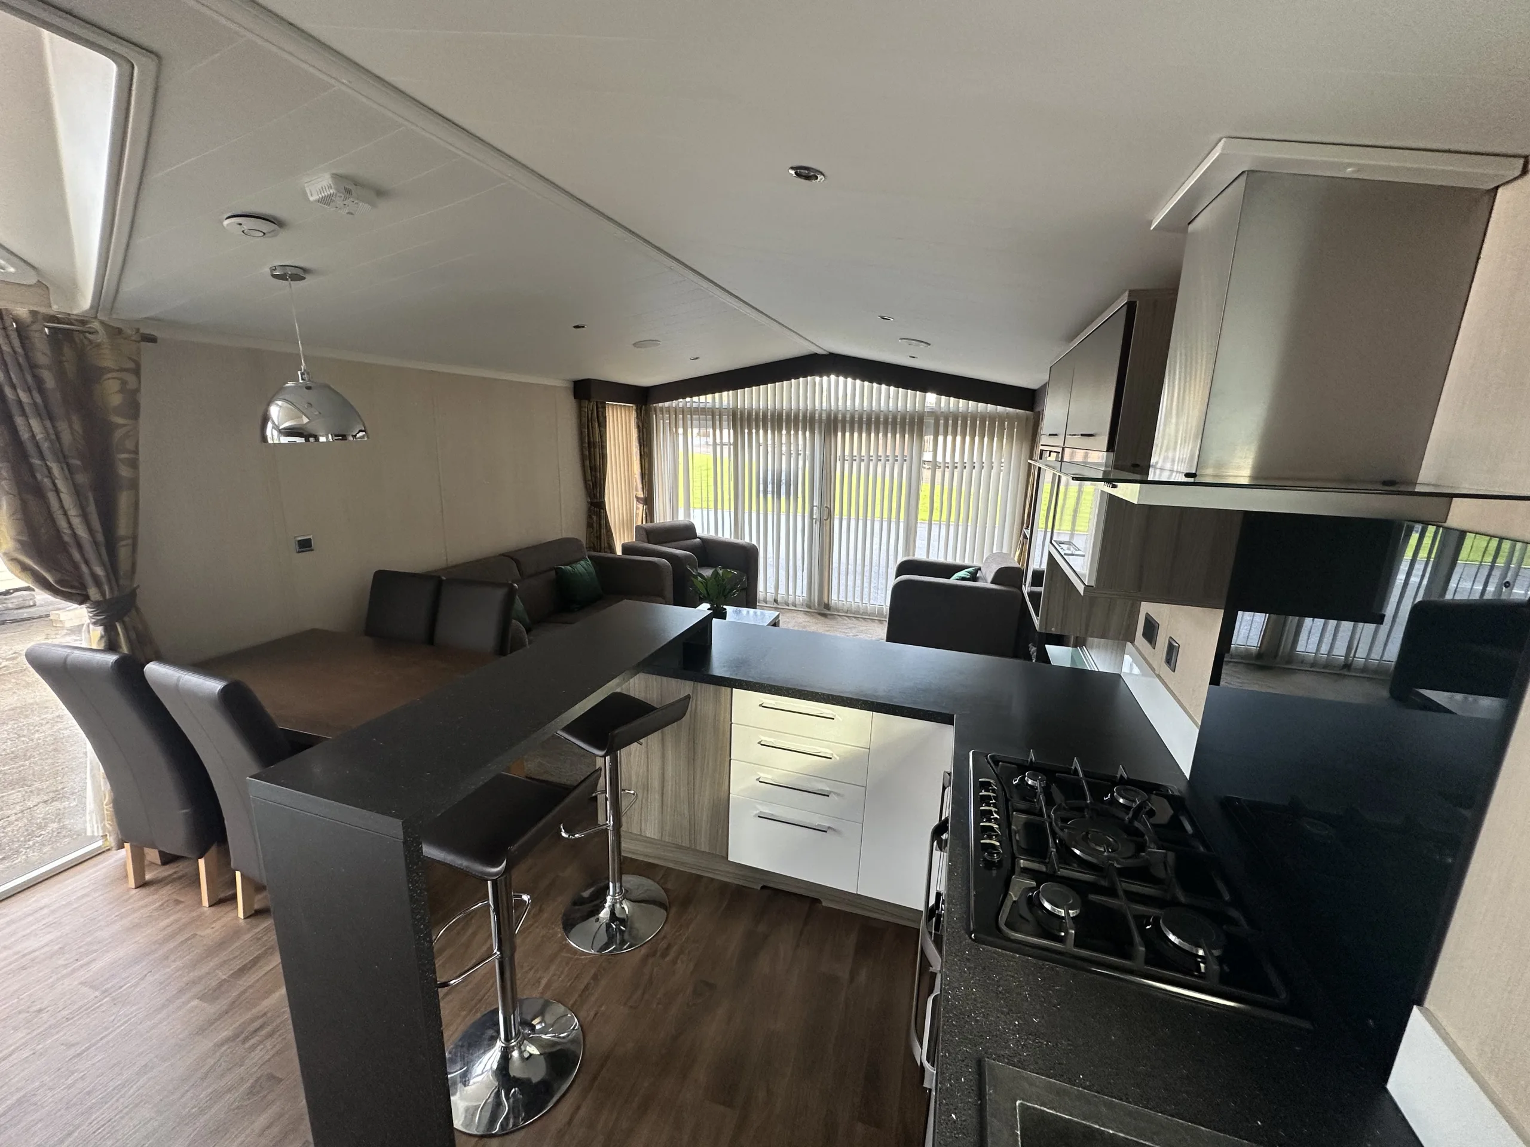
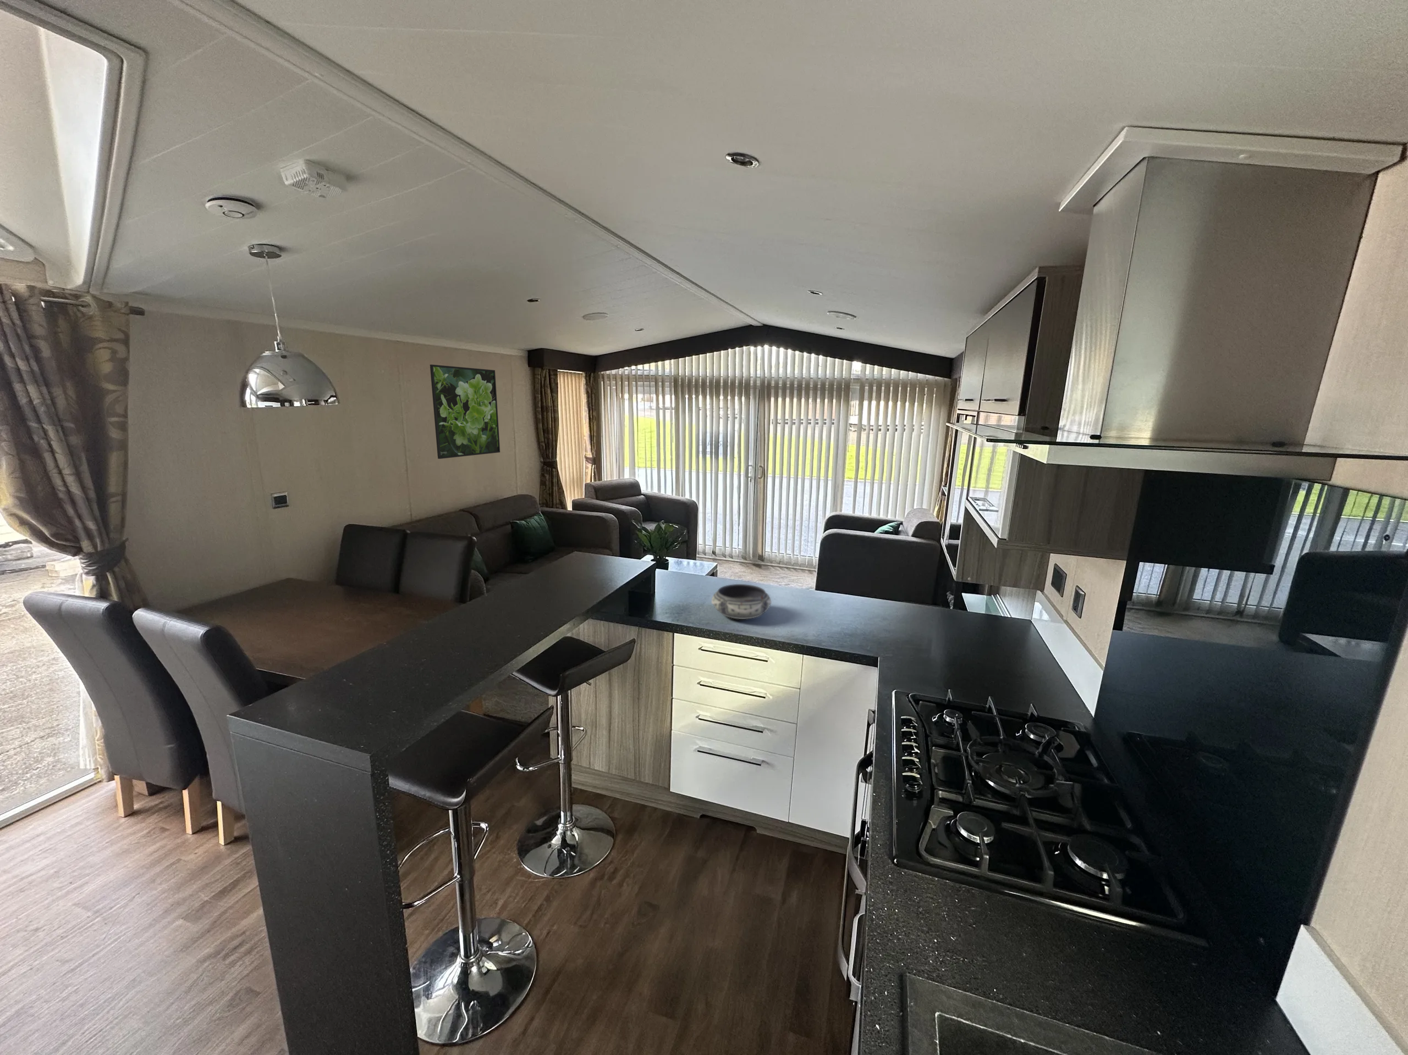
+ bowl (742, 603)
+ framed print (468, 412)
